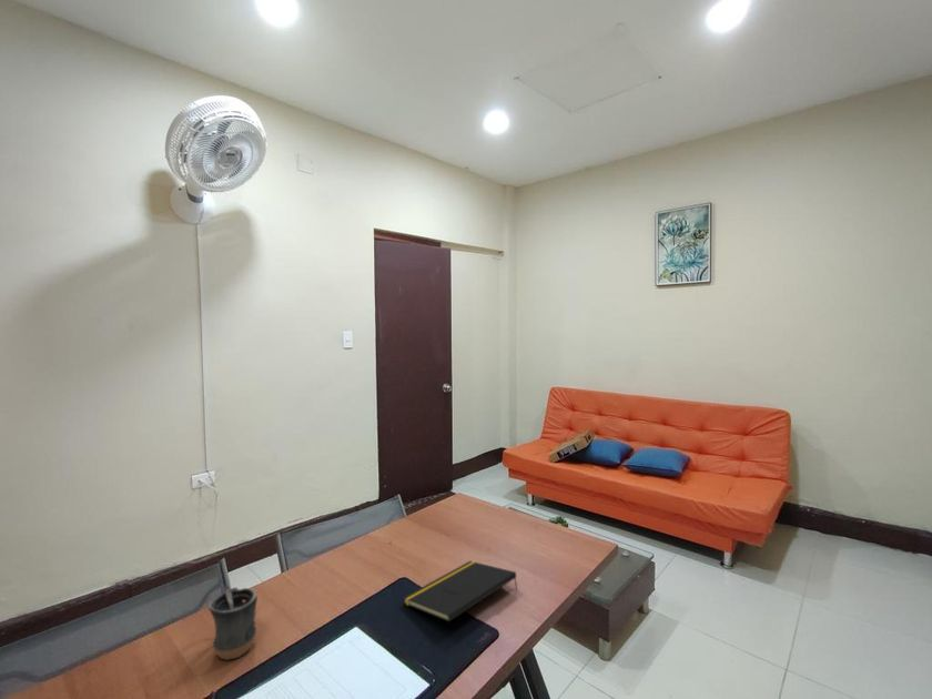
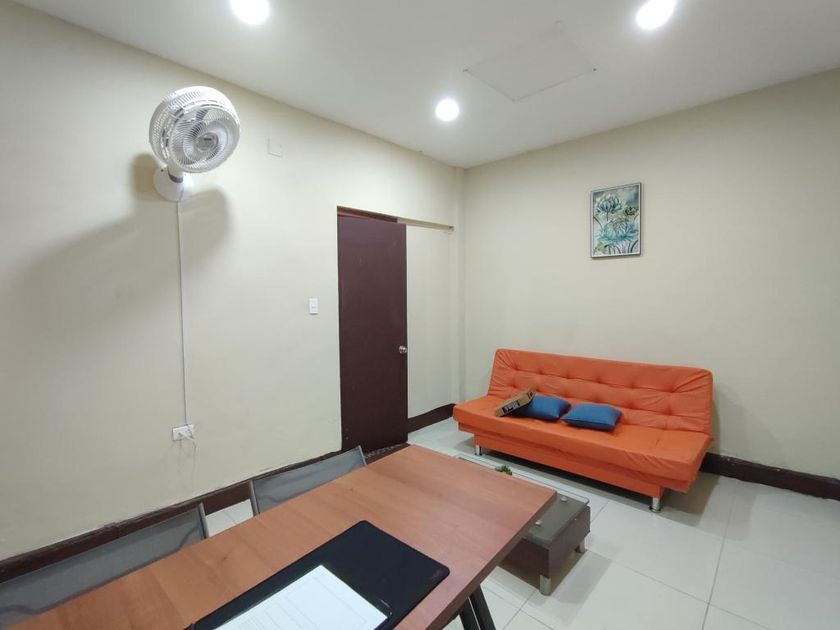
- notepad (460, 587)
- mug (235, 616)
